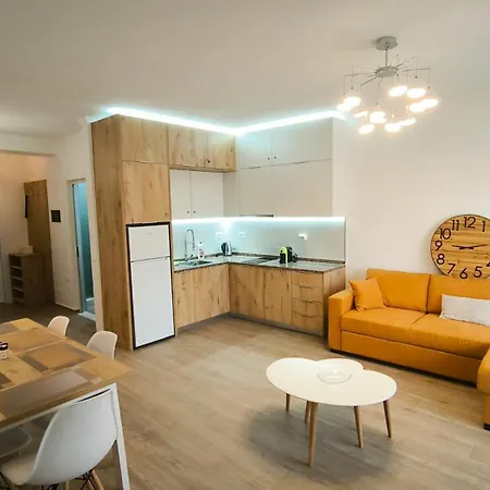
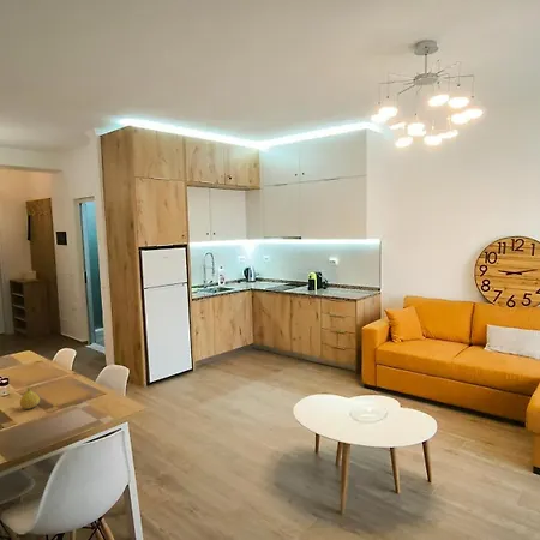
+ fruit (29, 397)
